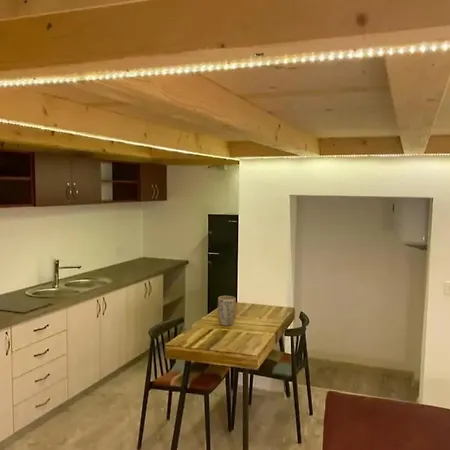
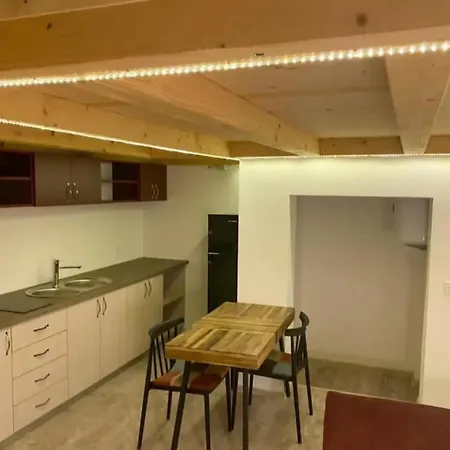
- plant pot (226, 310)
